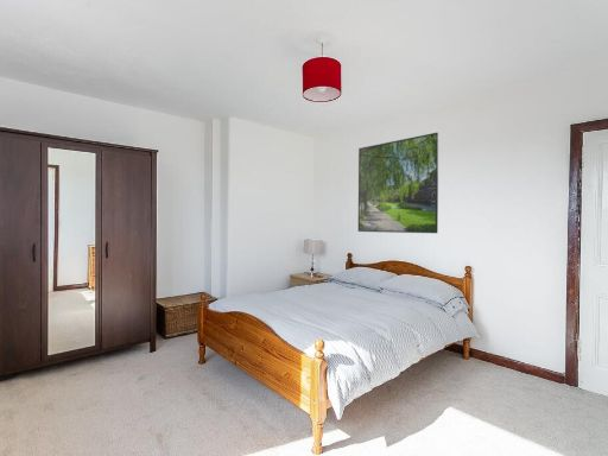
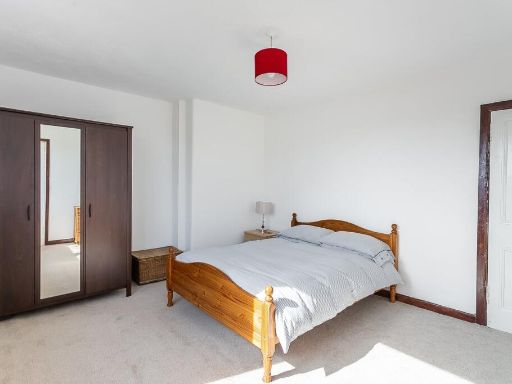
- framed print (394, 186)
